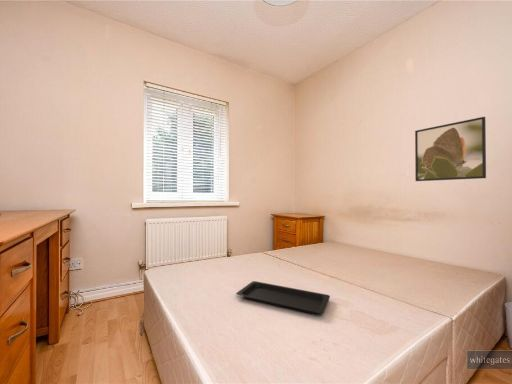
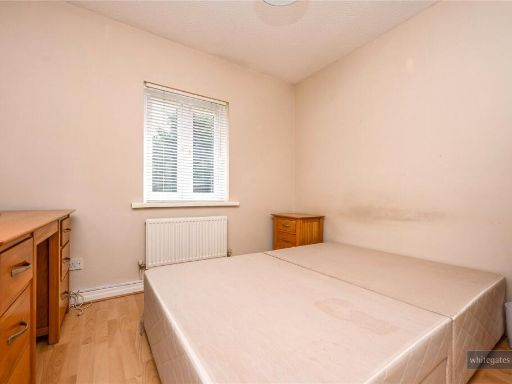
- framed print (447, 152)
- serving tray (282, 296)
